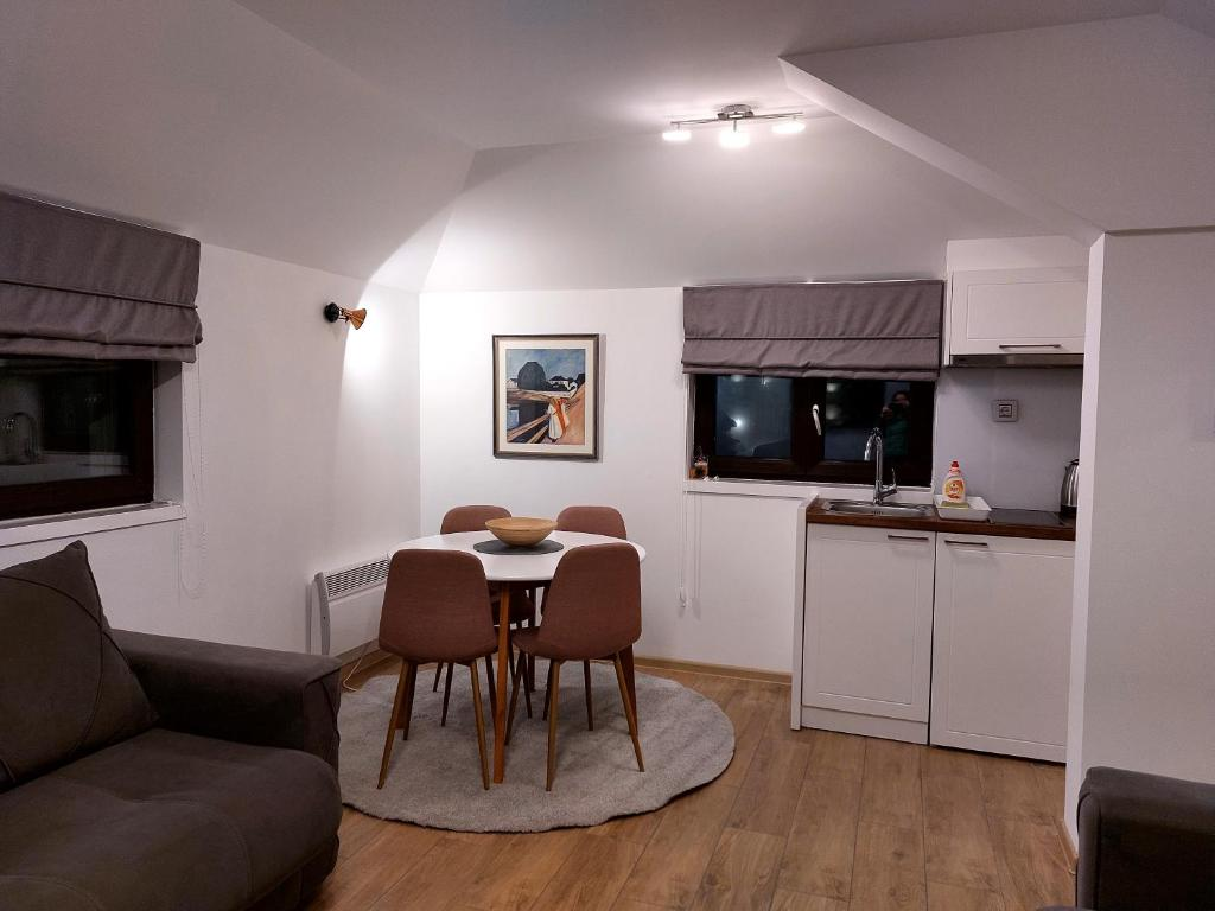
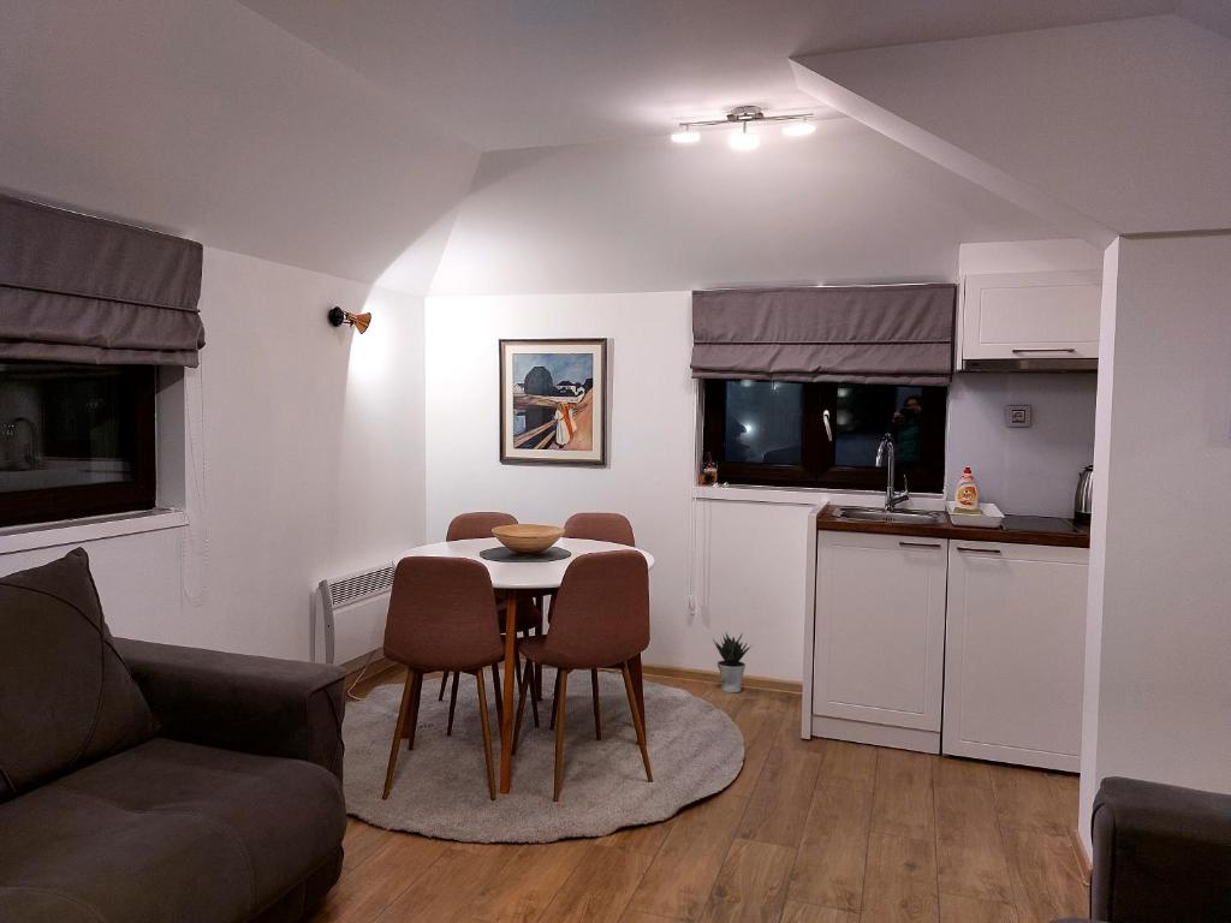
+ potted plant (729, 660)
